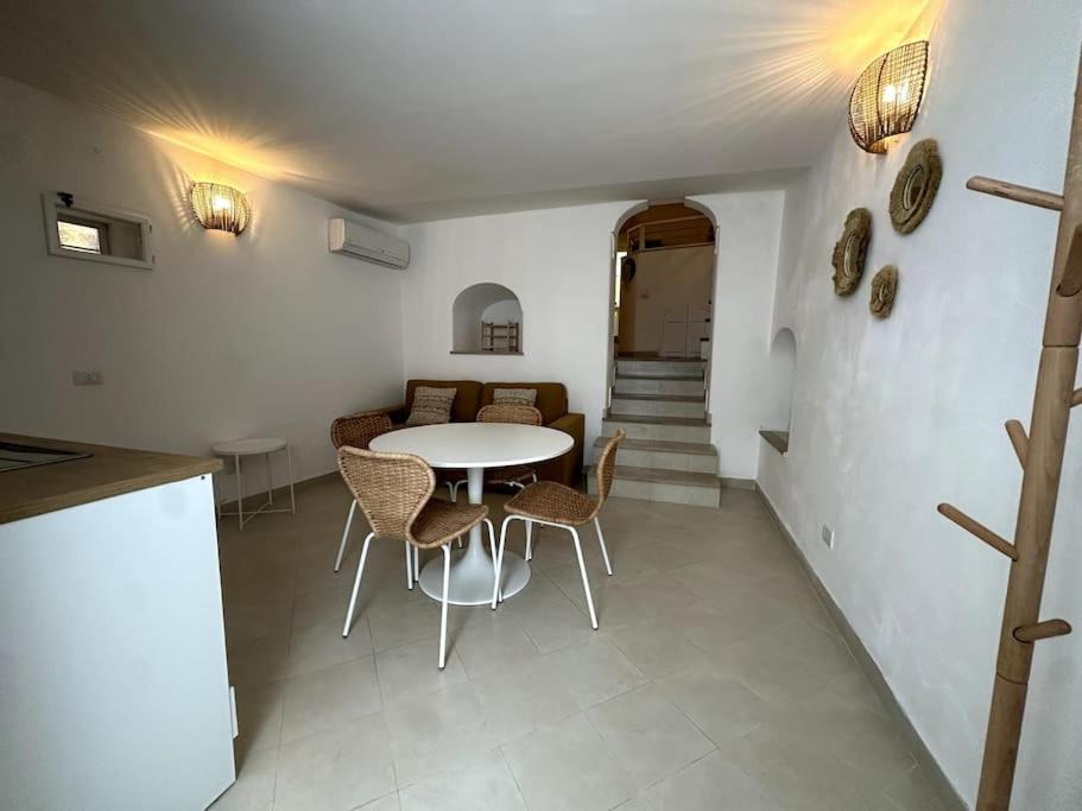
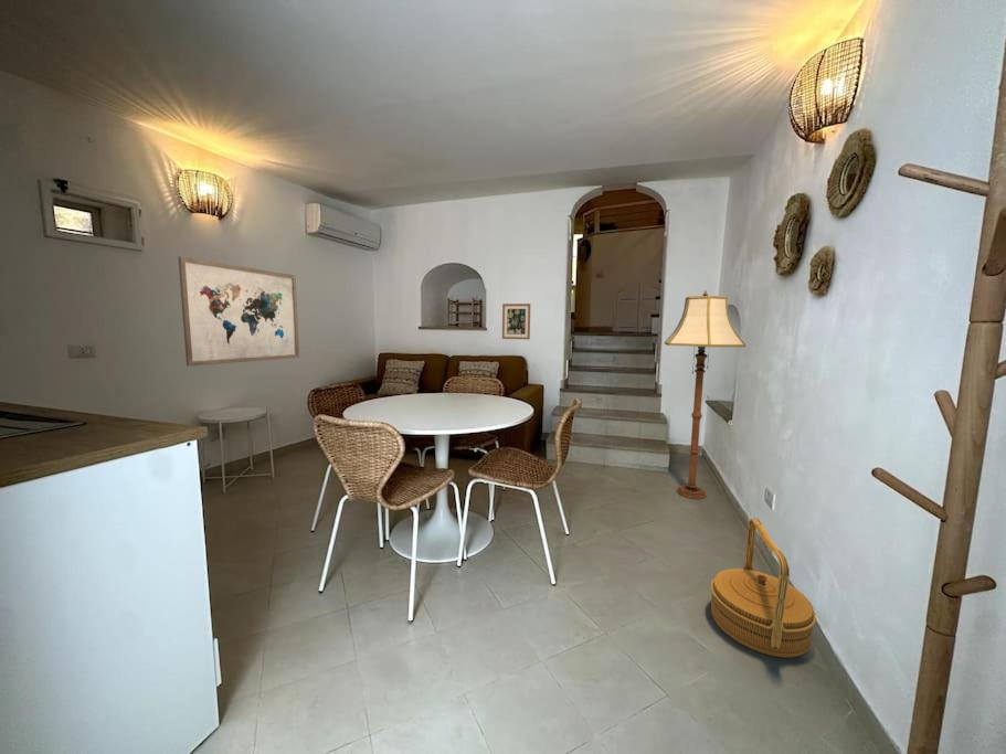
+ floor lamp (698, 394)
+ wall art (247, 315)
+ woven basket (762, 580)
+ wall art (516, 321)
